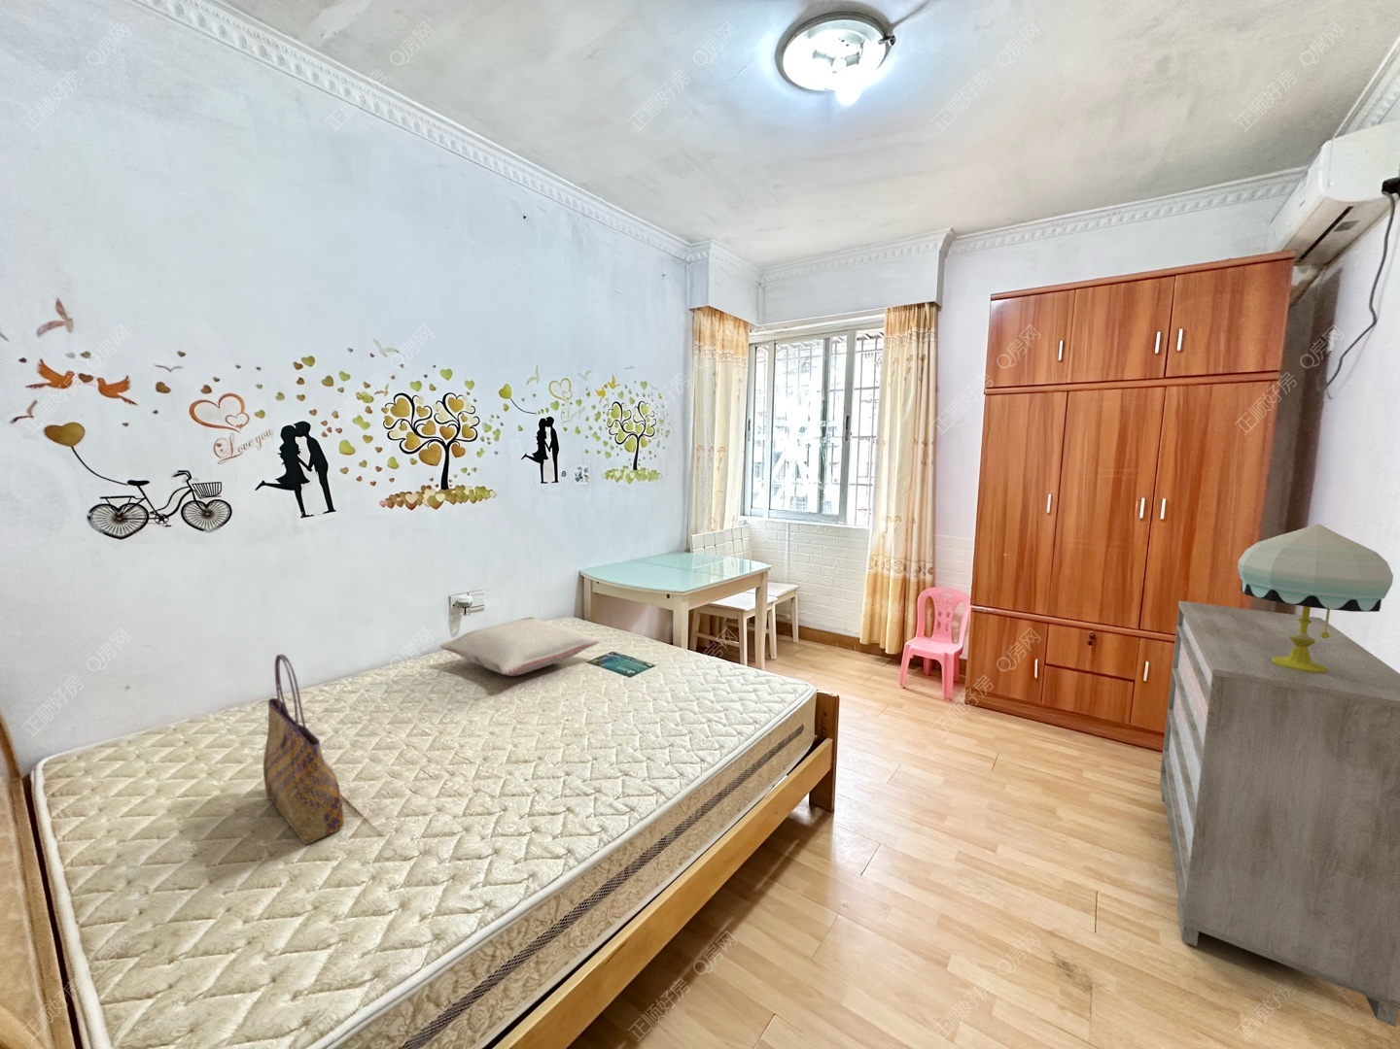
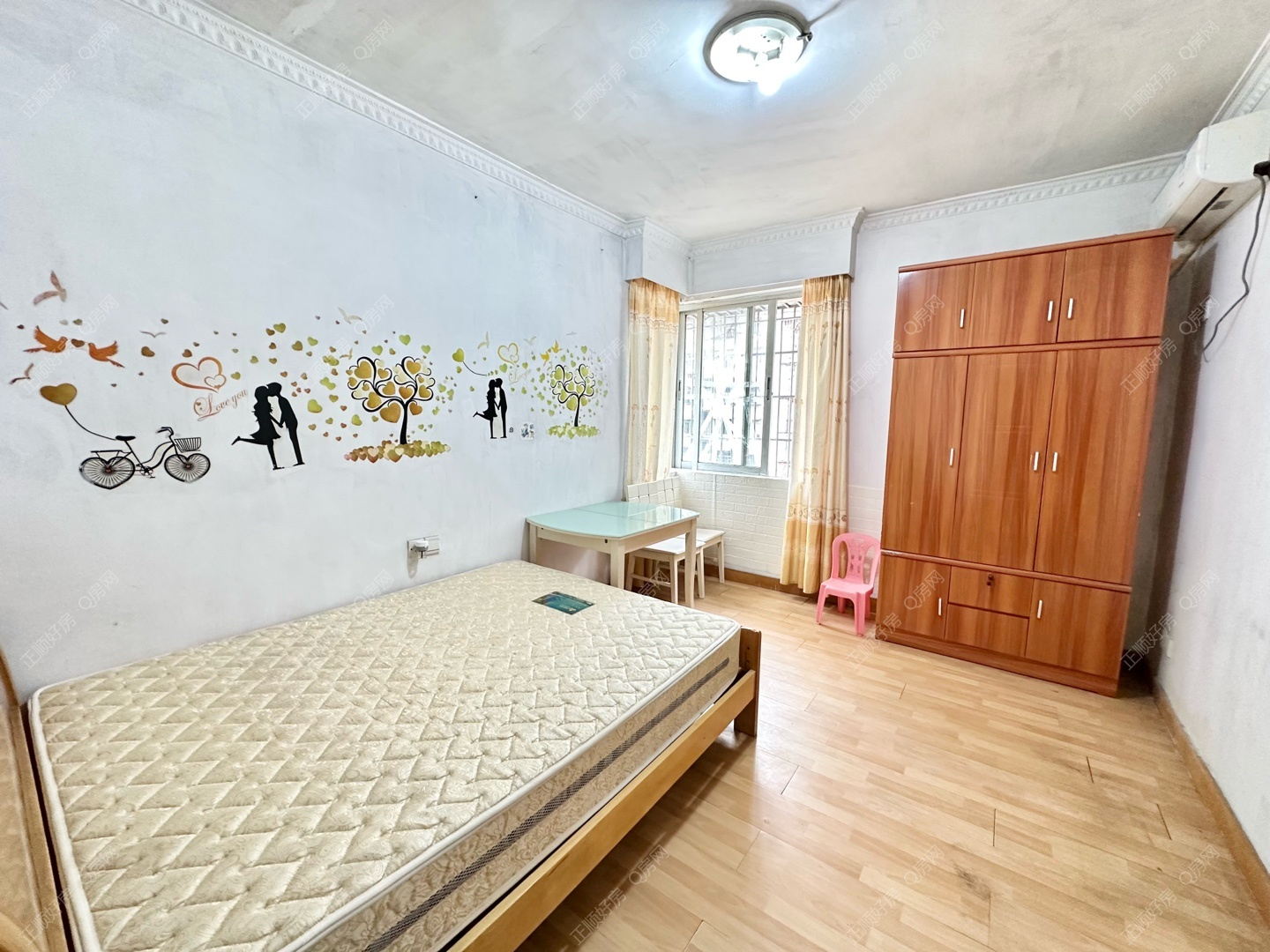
- dresser (1260, 758)
- pillow (521, 645)
- tote bag (298, 734)
- table lamp (1307, 594)
